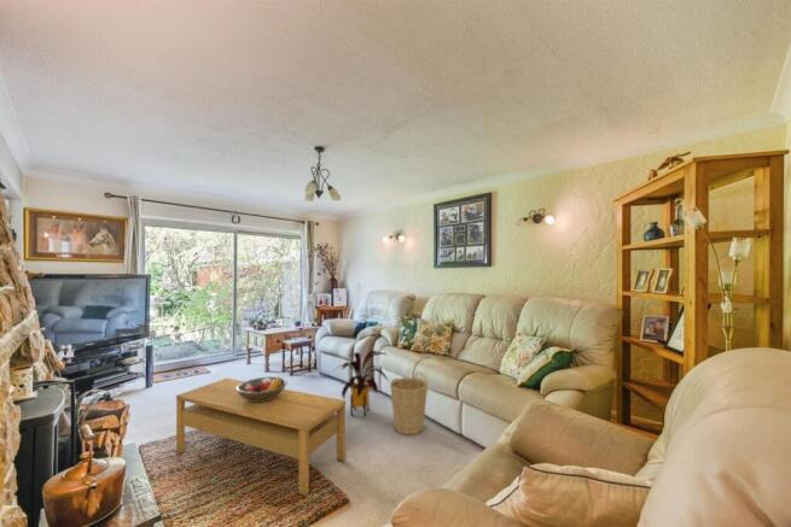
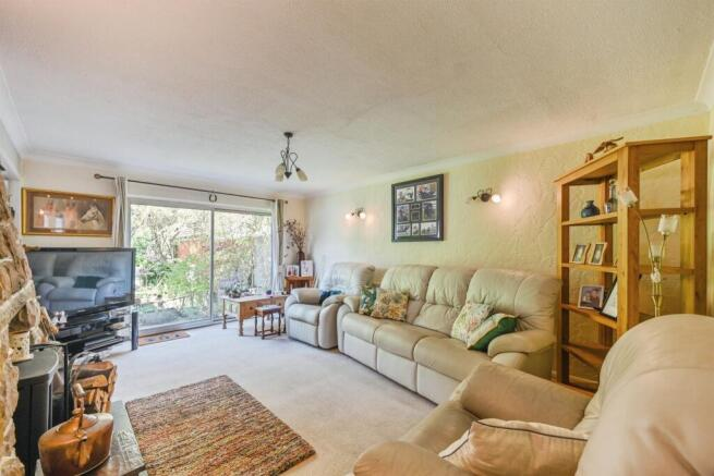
- house plant (361, 380)
- fruit bowl (262, 388)
- coffee table (258, 426)
- basket (408, 402)
